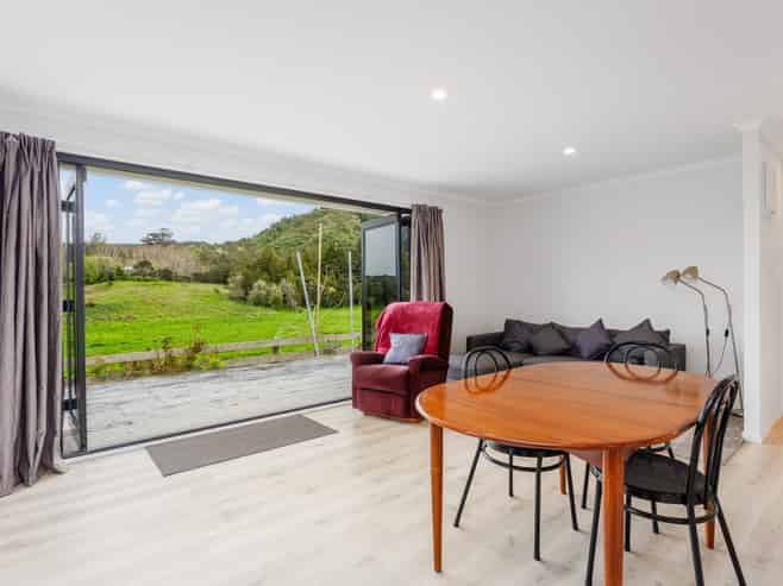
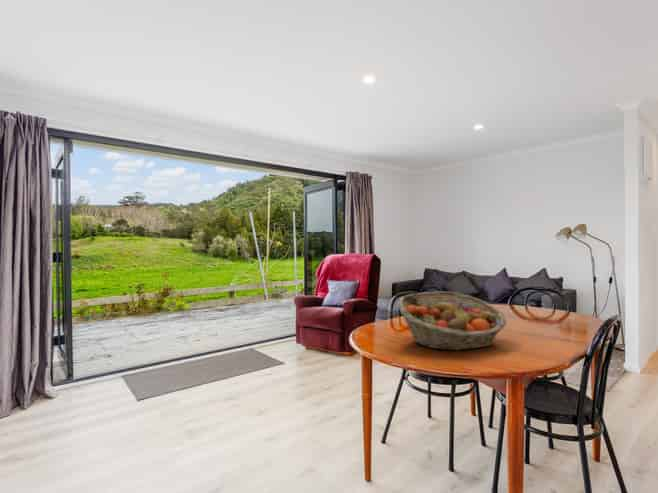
+ fruit basket (450, 318)
